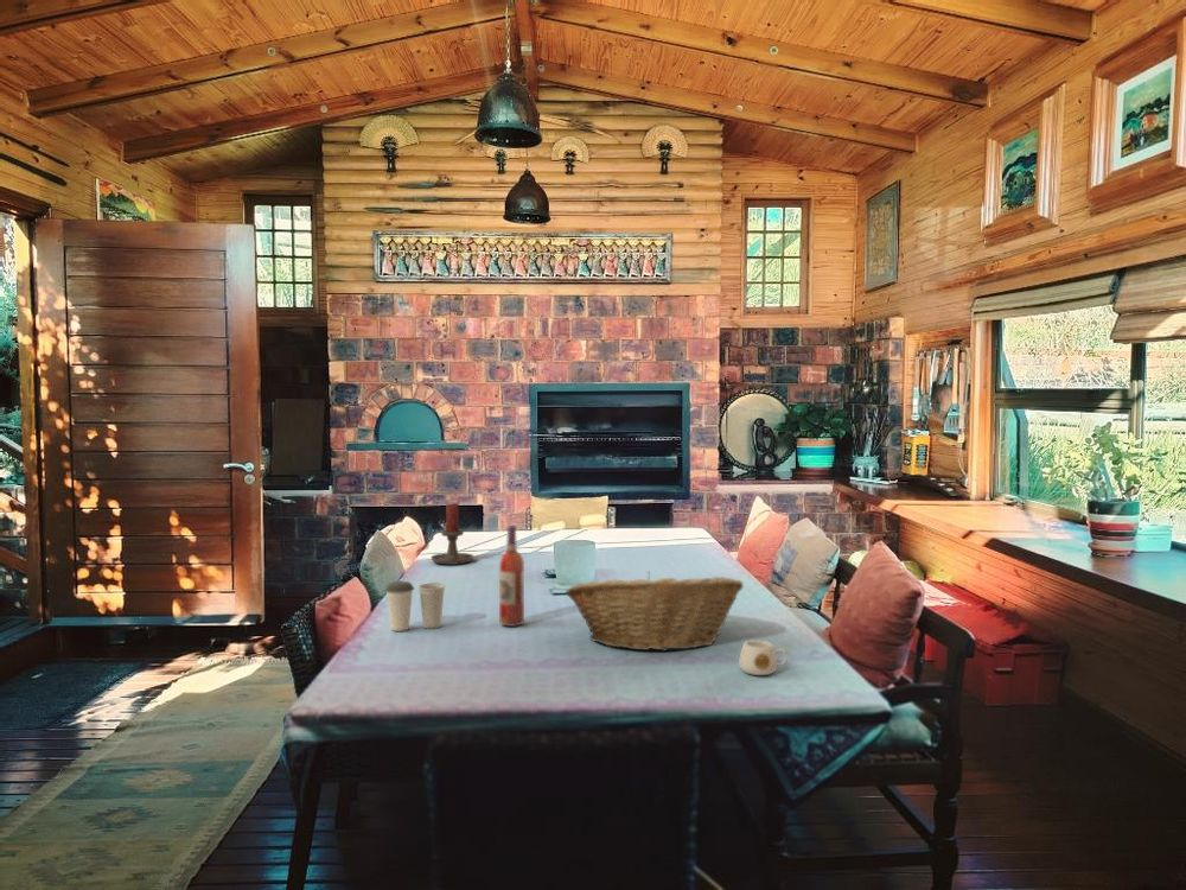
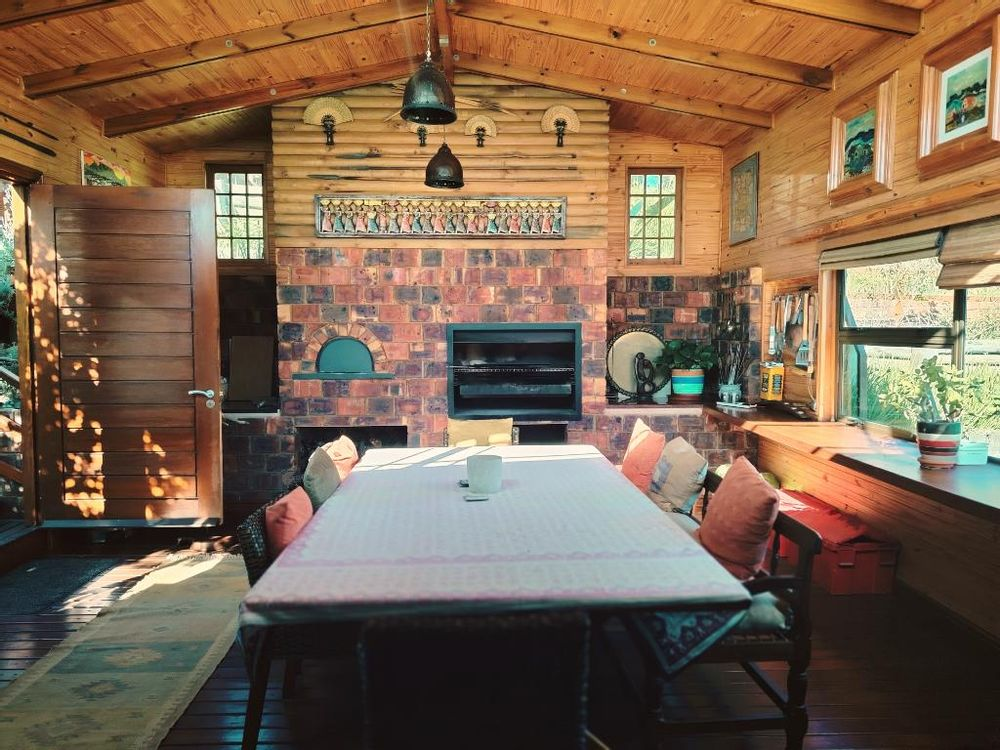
- cup (410, 604)
- candle holder (452, 530)
- fruit basket (653, 603)
- wine bottle (511, 574)
- mug (763, 657)
